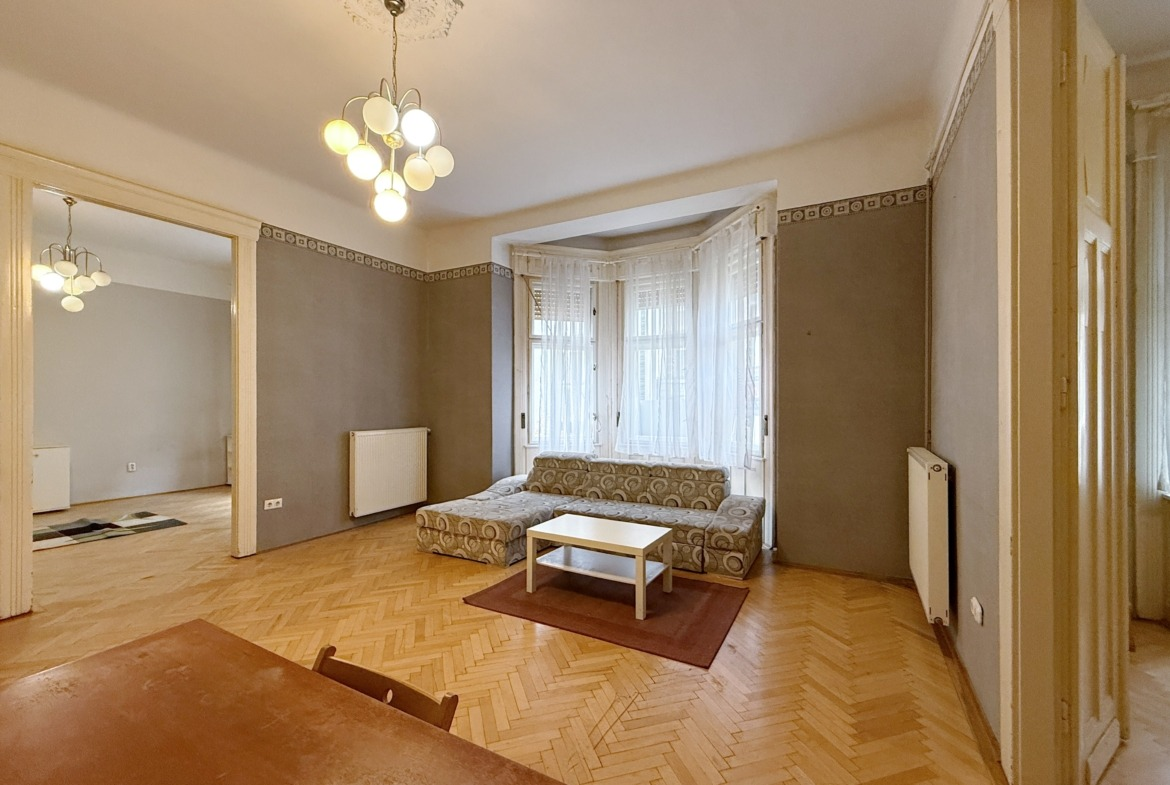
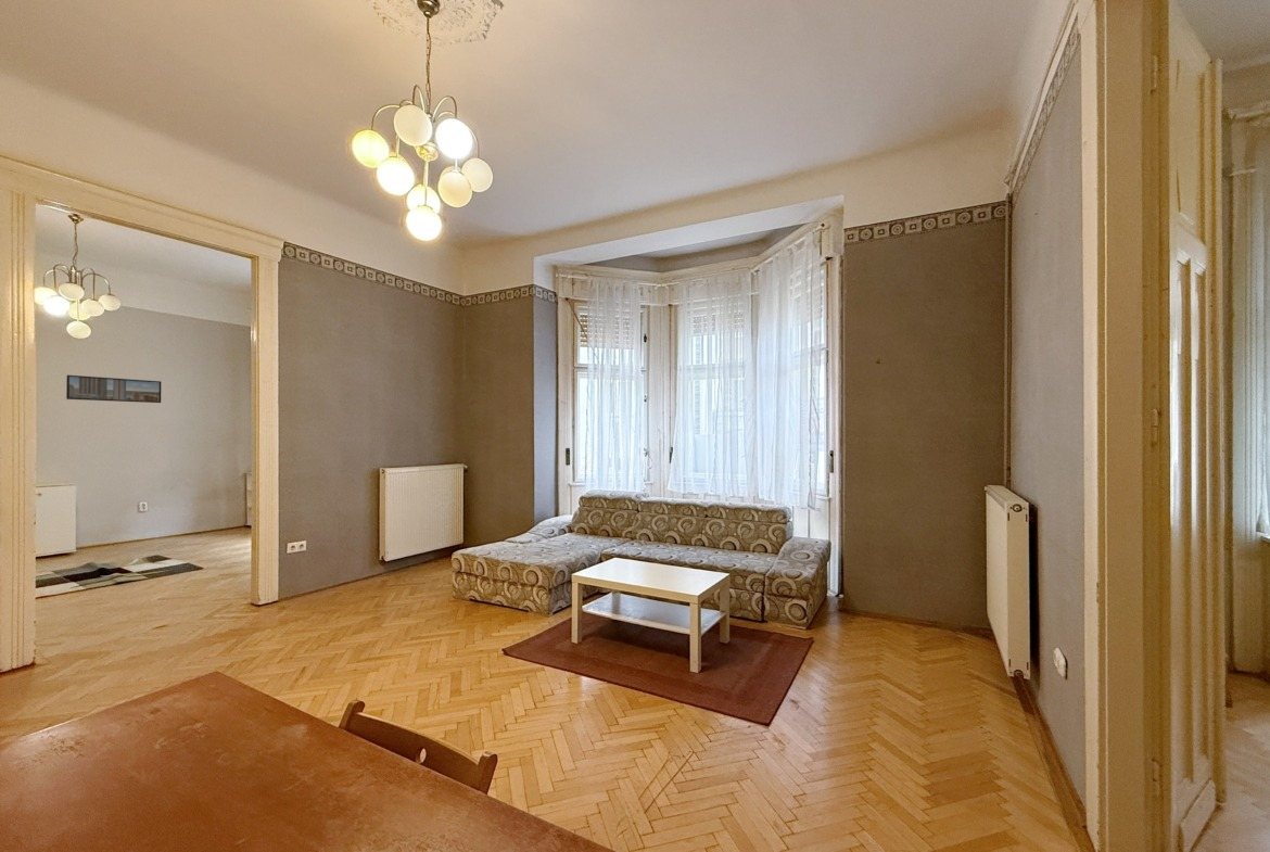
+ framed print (116, 390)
